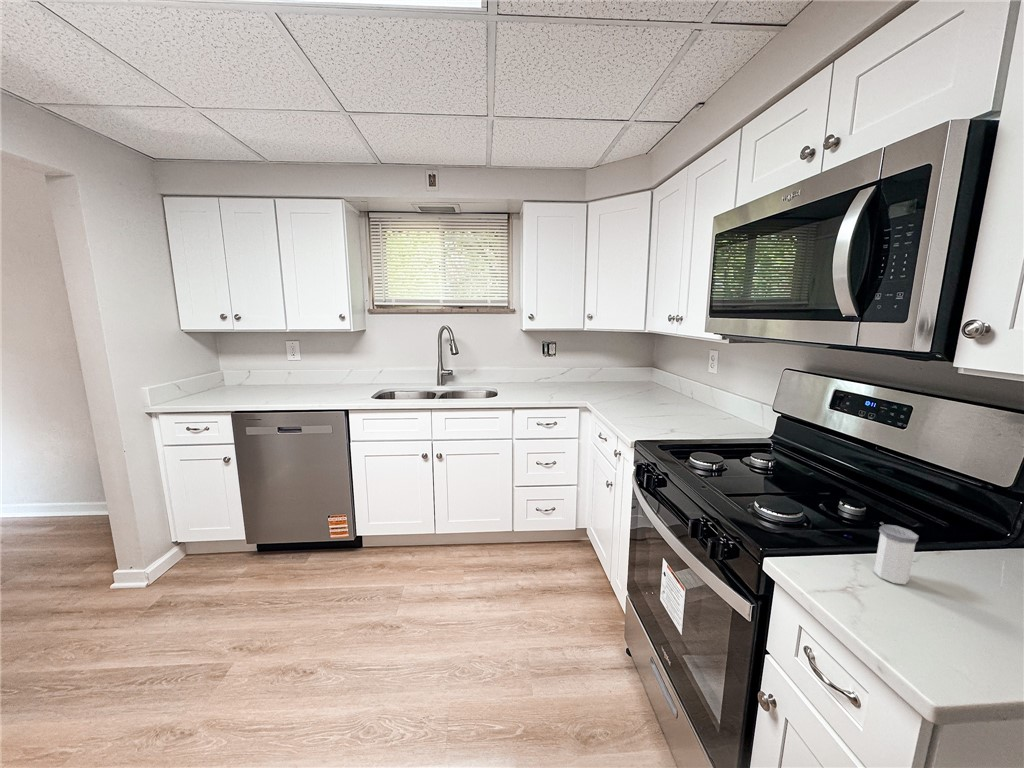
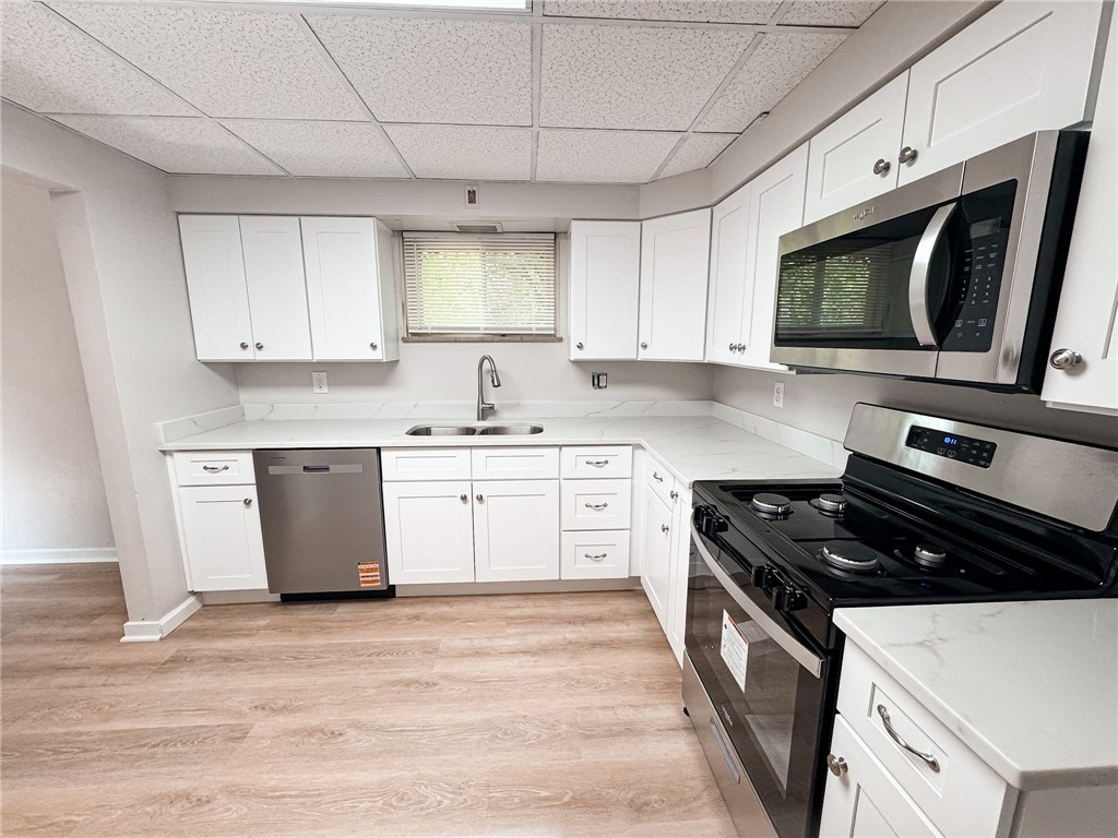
- salt shaker (894, 554)
